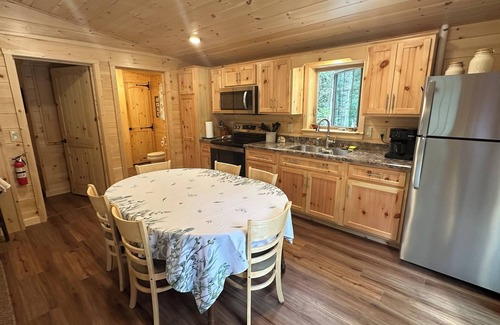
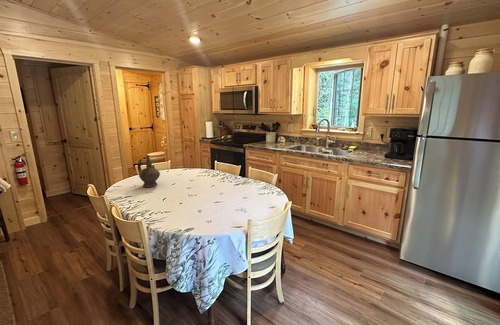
+ ceremonial vessel (148, 170)
